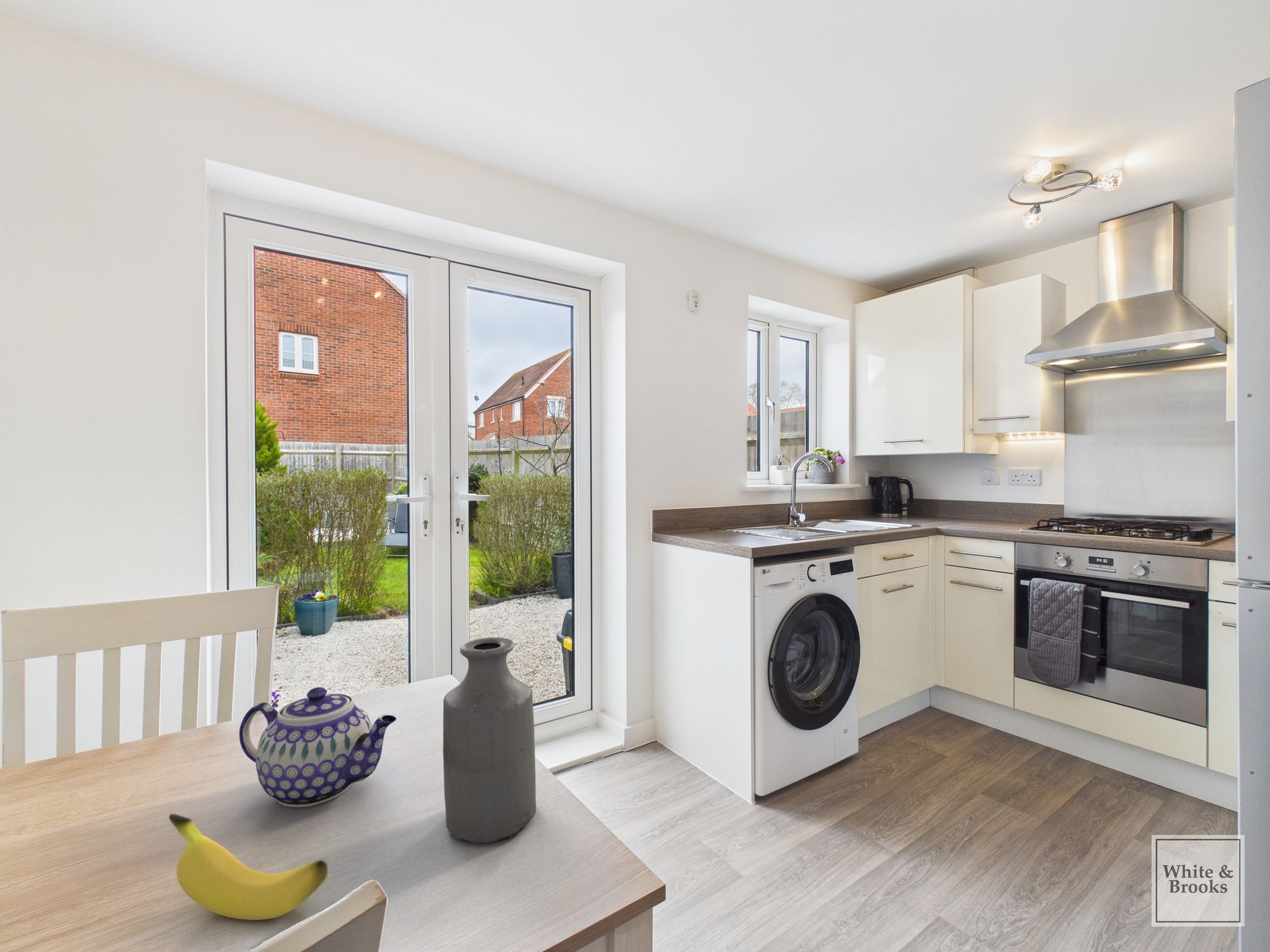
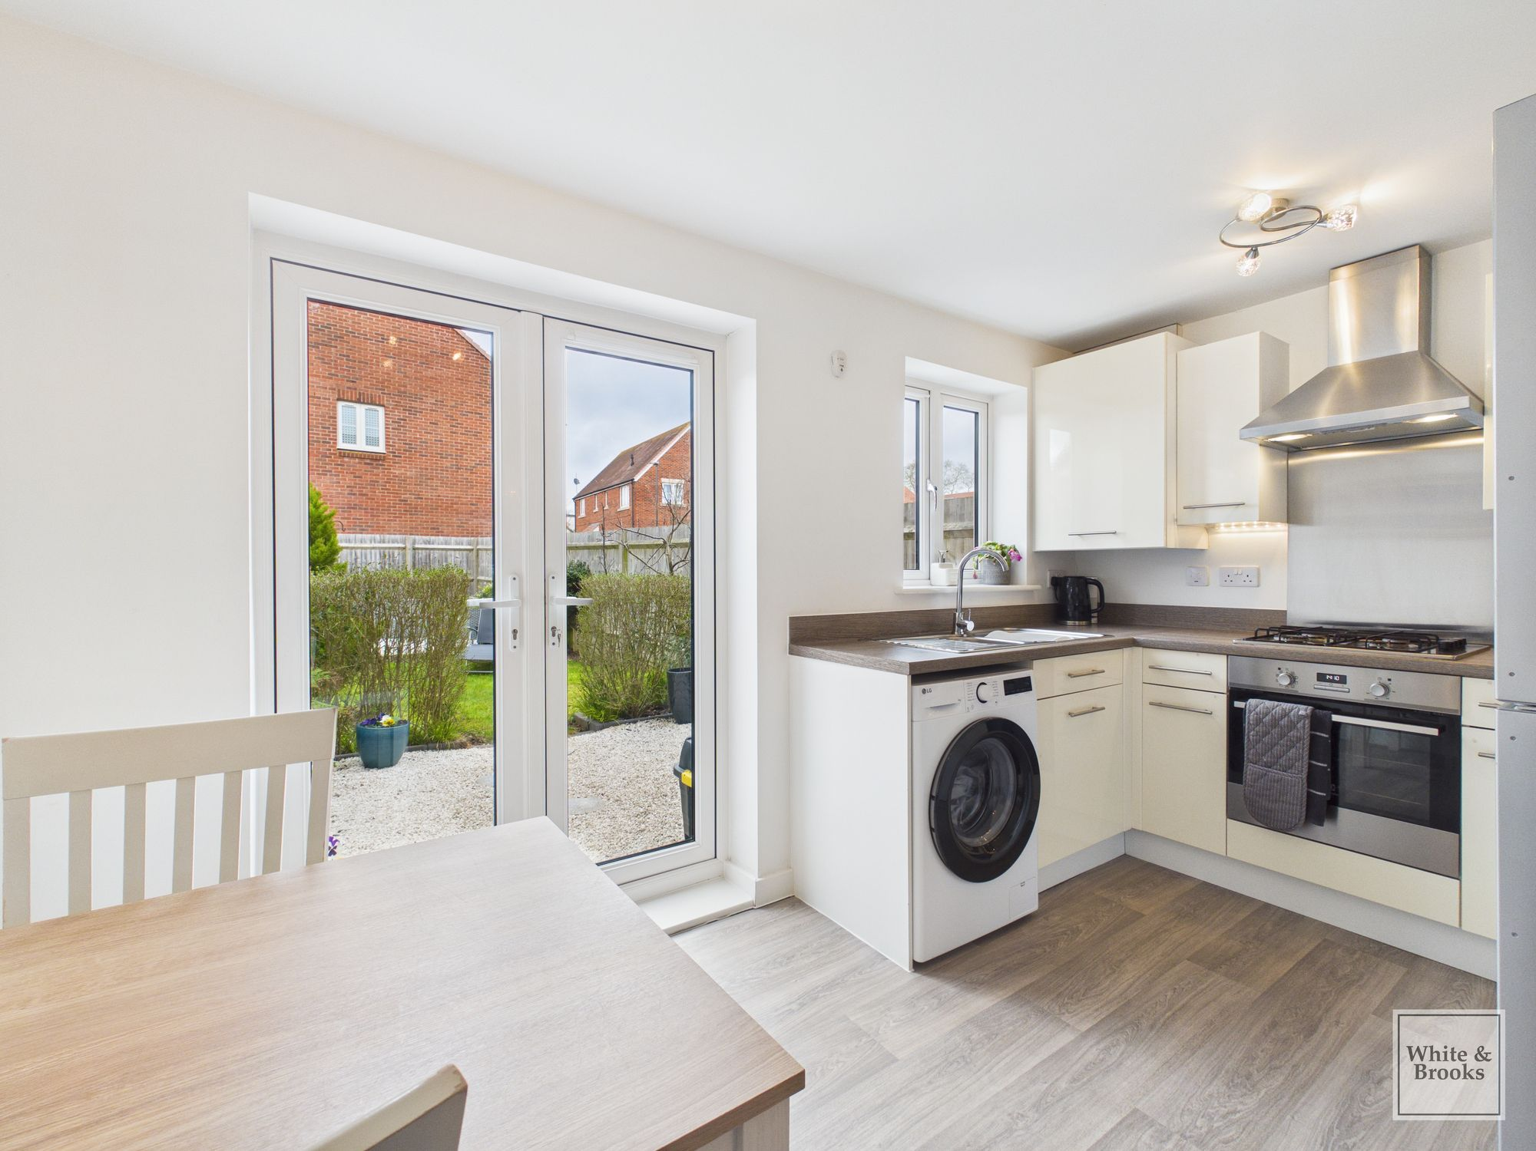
- bottle (490, 731)
- teapot (317, 738)
- banana (245, 865)
